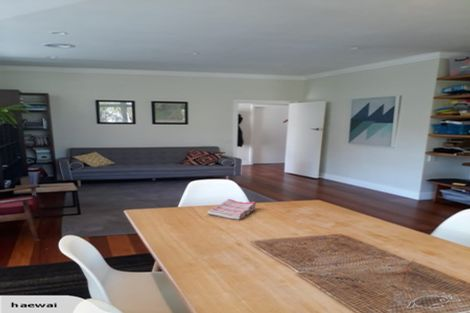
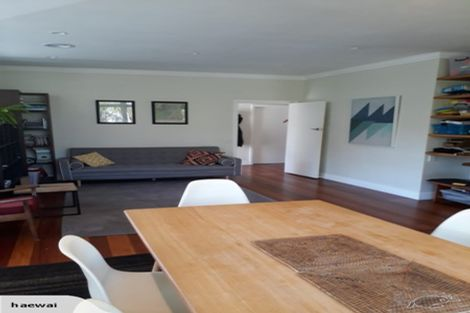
- dish towel (232, 208)
